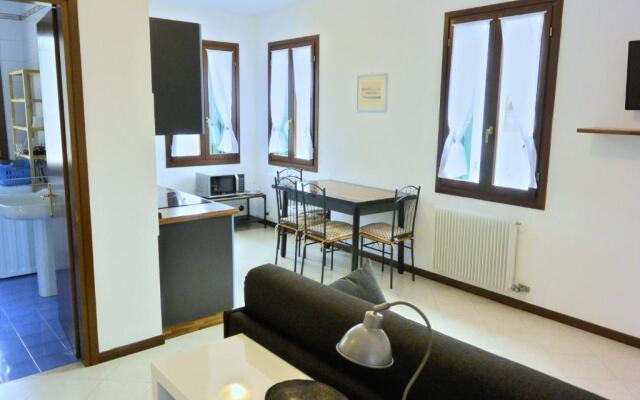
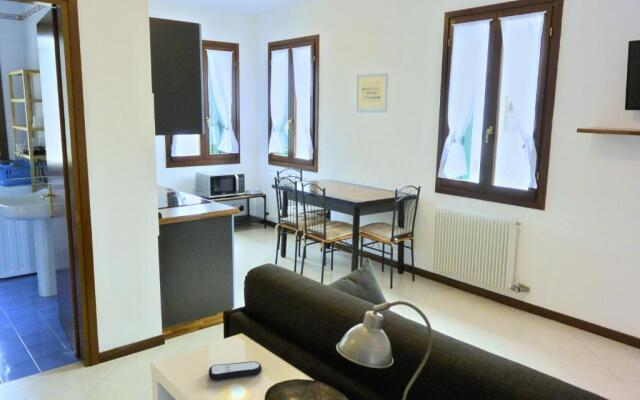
+ remote control (235, 369)
